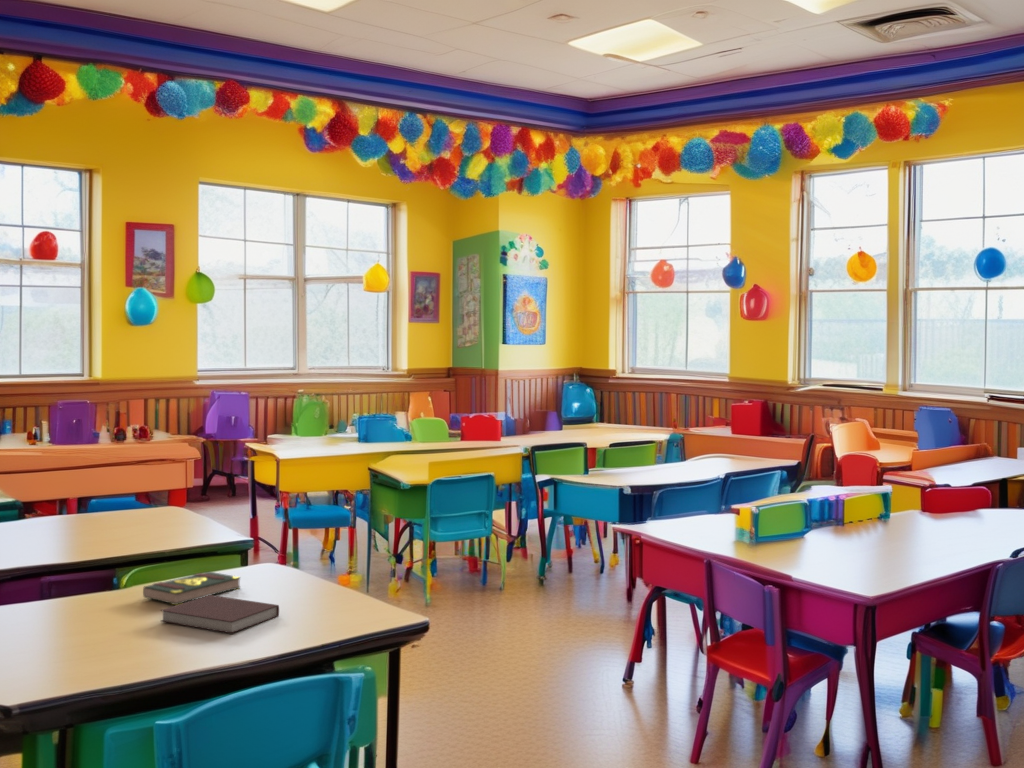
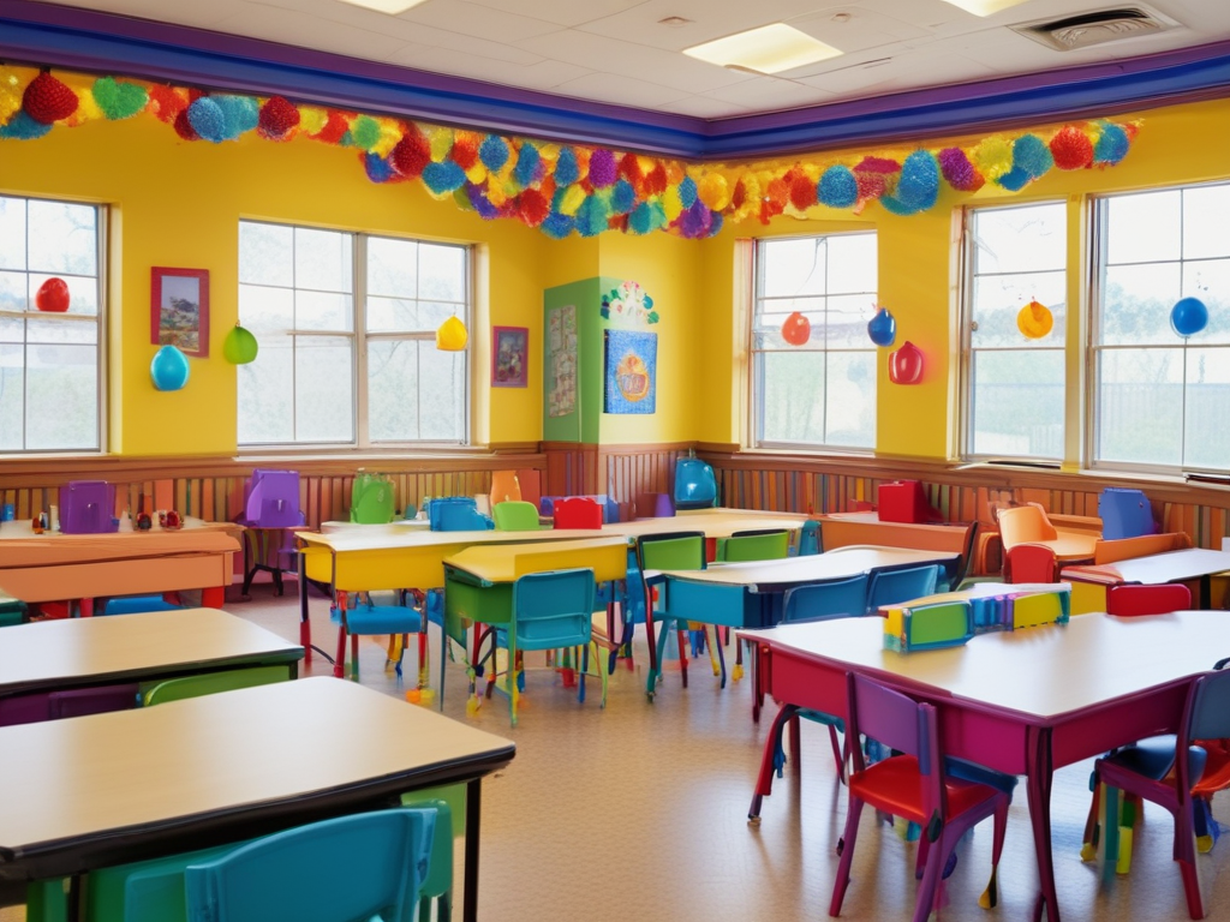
- notebook (220, 613)
- book (192, 587)
